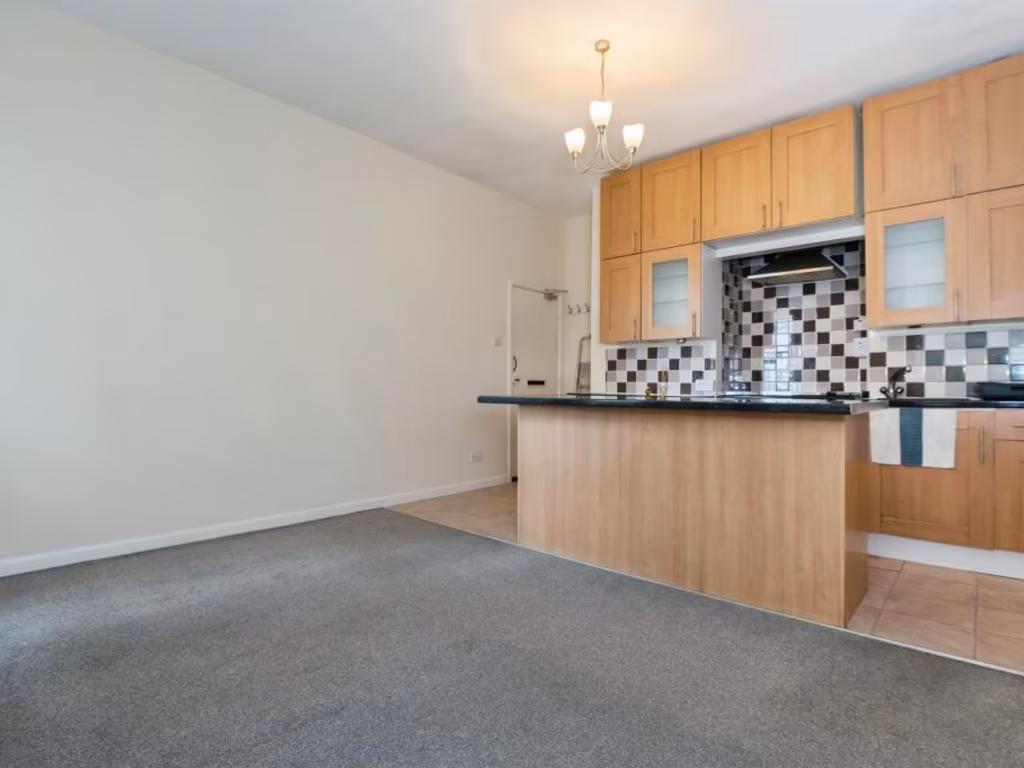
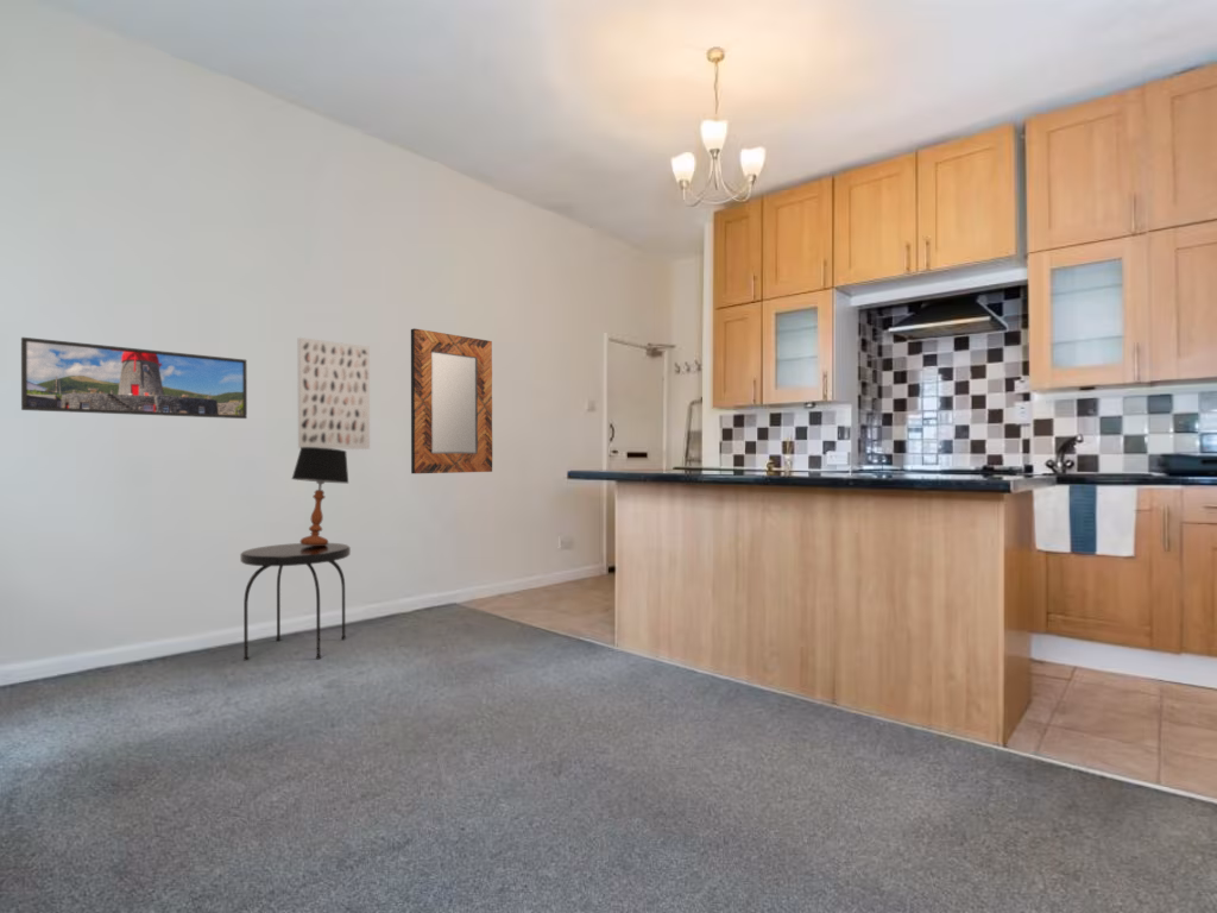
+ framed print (145, 382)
+ wall art (335, 395)
+ side table (279, 598)
+ table lamp (314, 497)
+ home mirror (453, 403)
